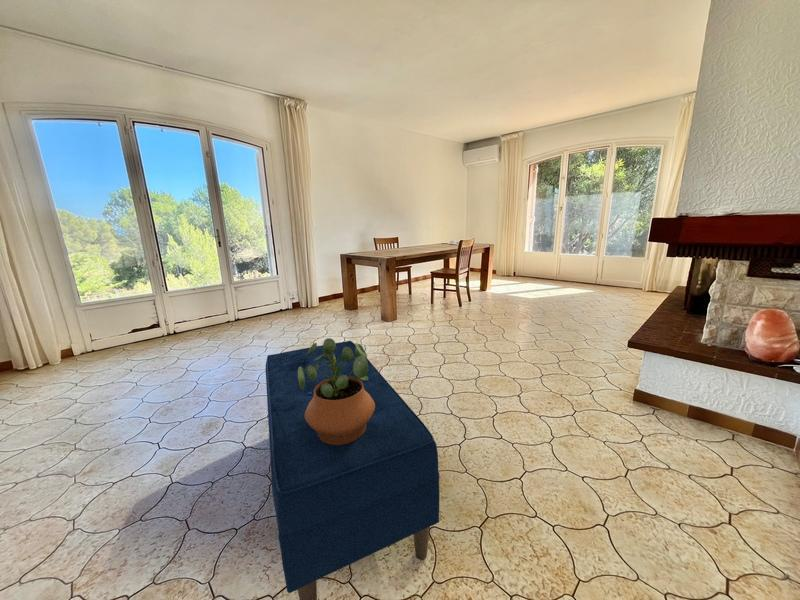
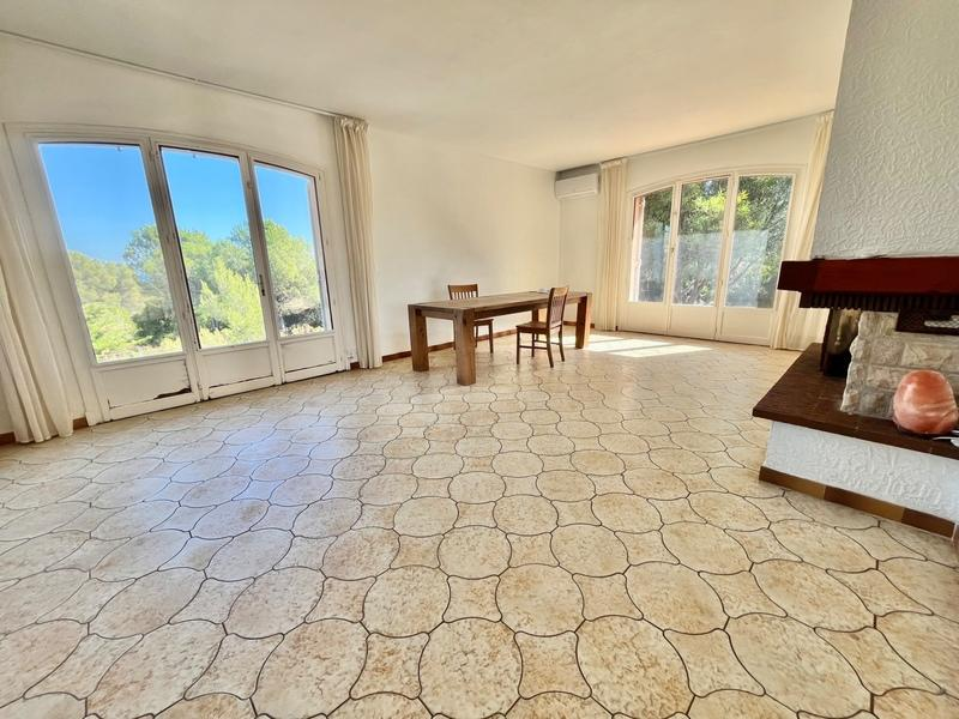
- bench (330, 444)
- potted plant (336, 383)
